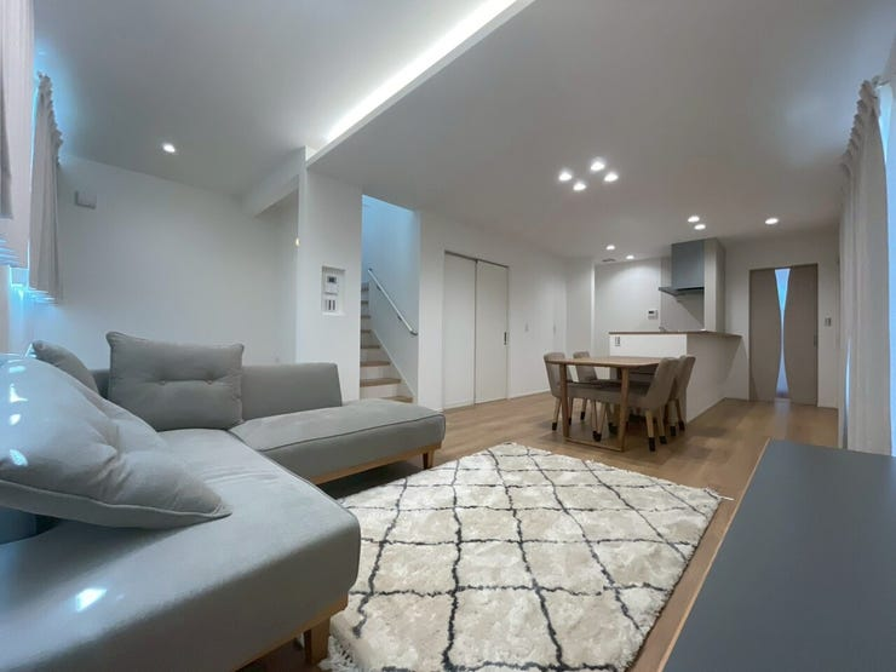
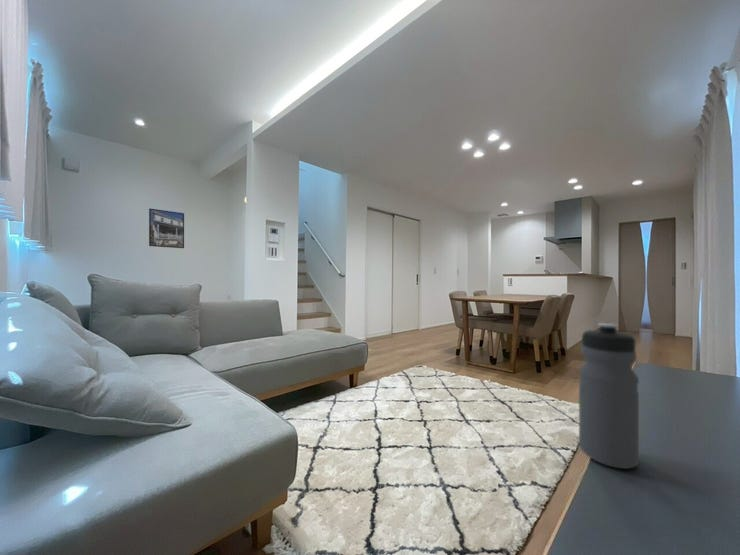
+ water bottle (607, 389)
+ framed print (167, 229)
